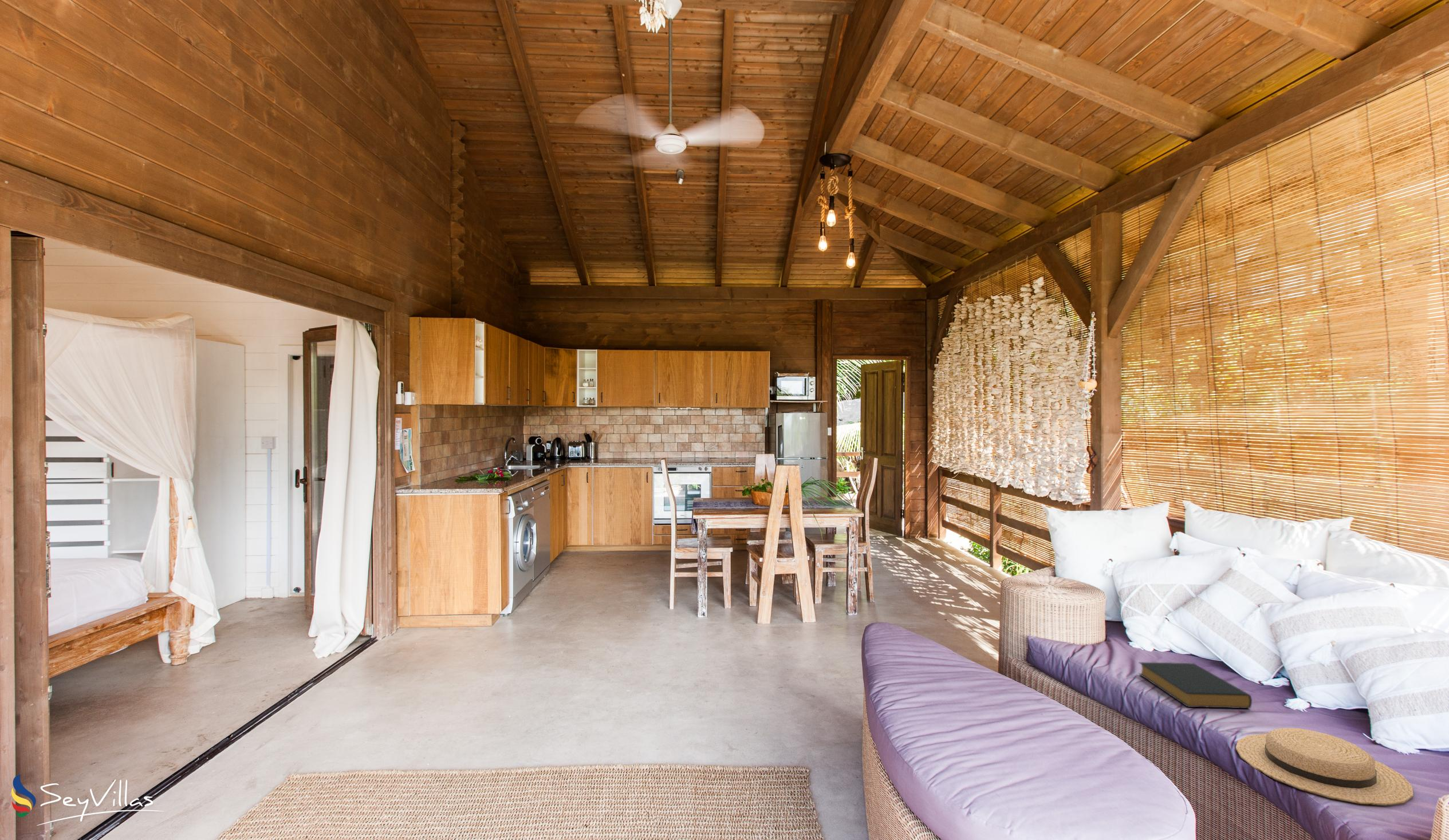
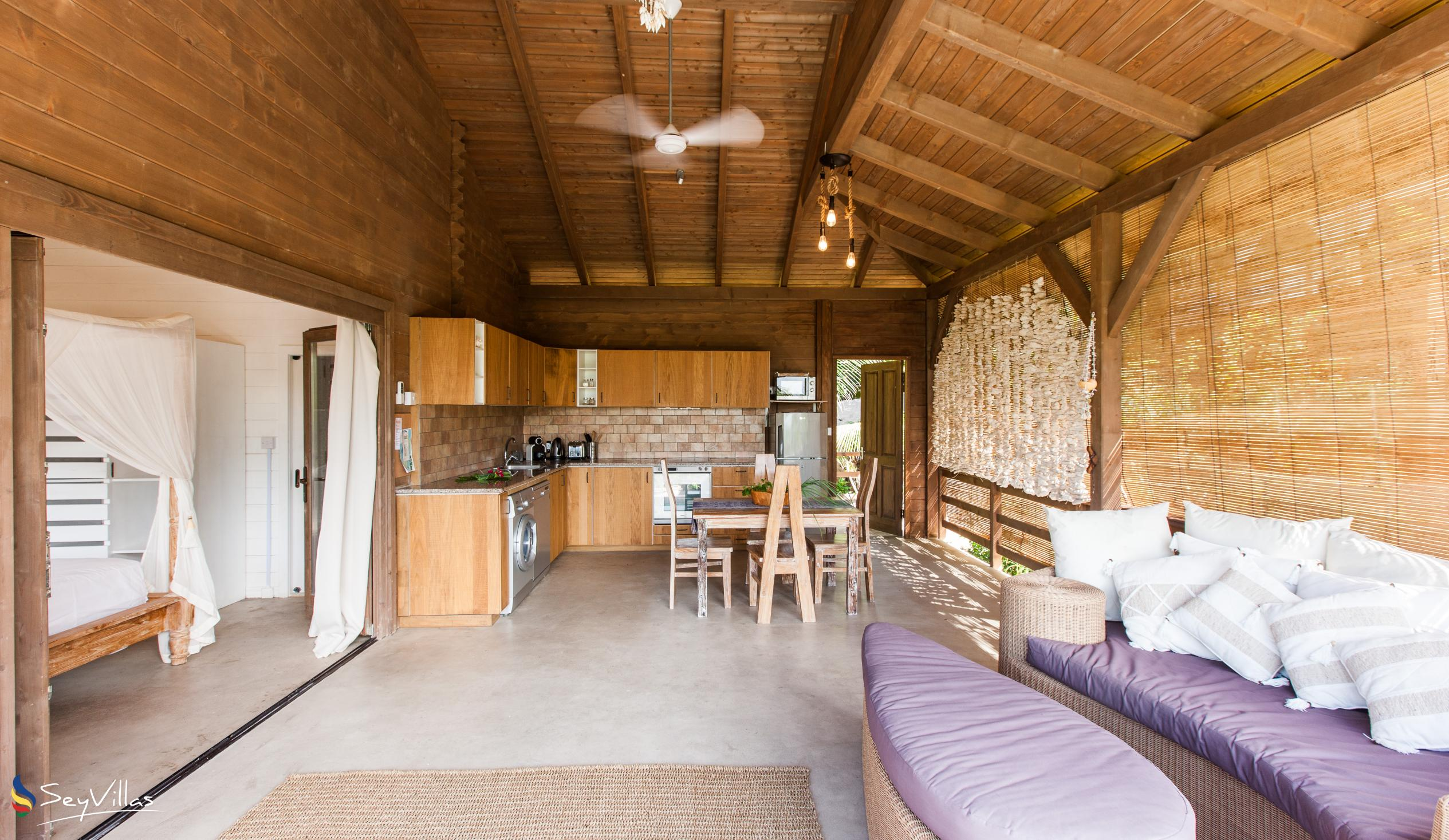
- hardback book (1191, 684)
- sunhat (1318, 755)
